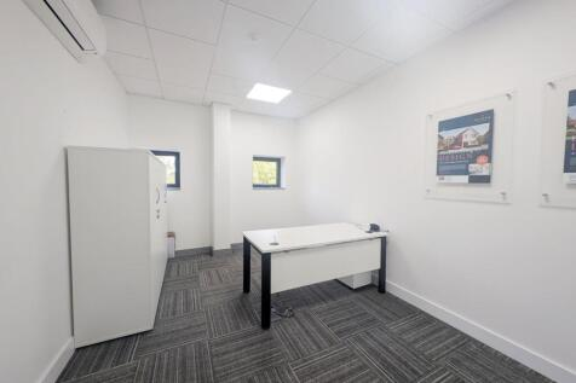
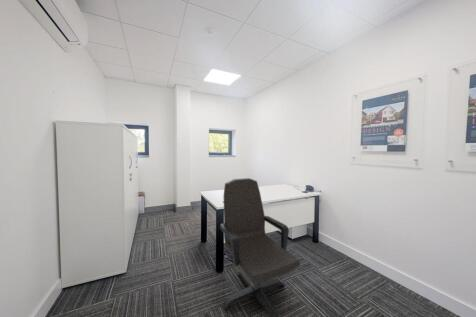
+ office chair (256, 239)
